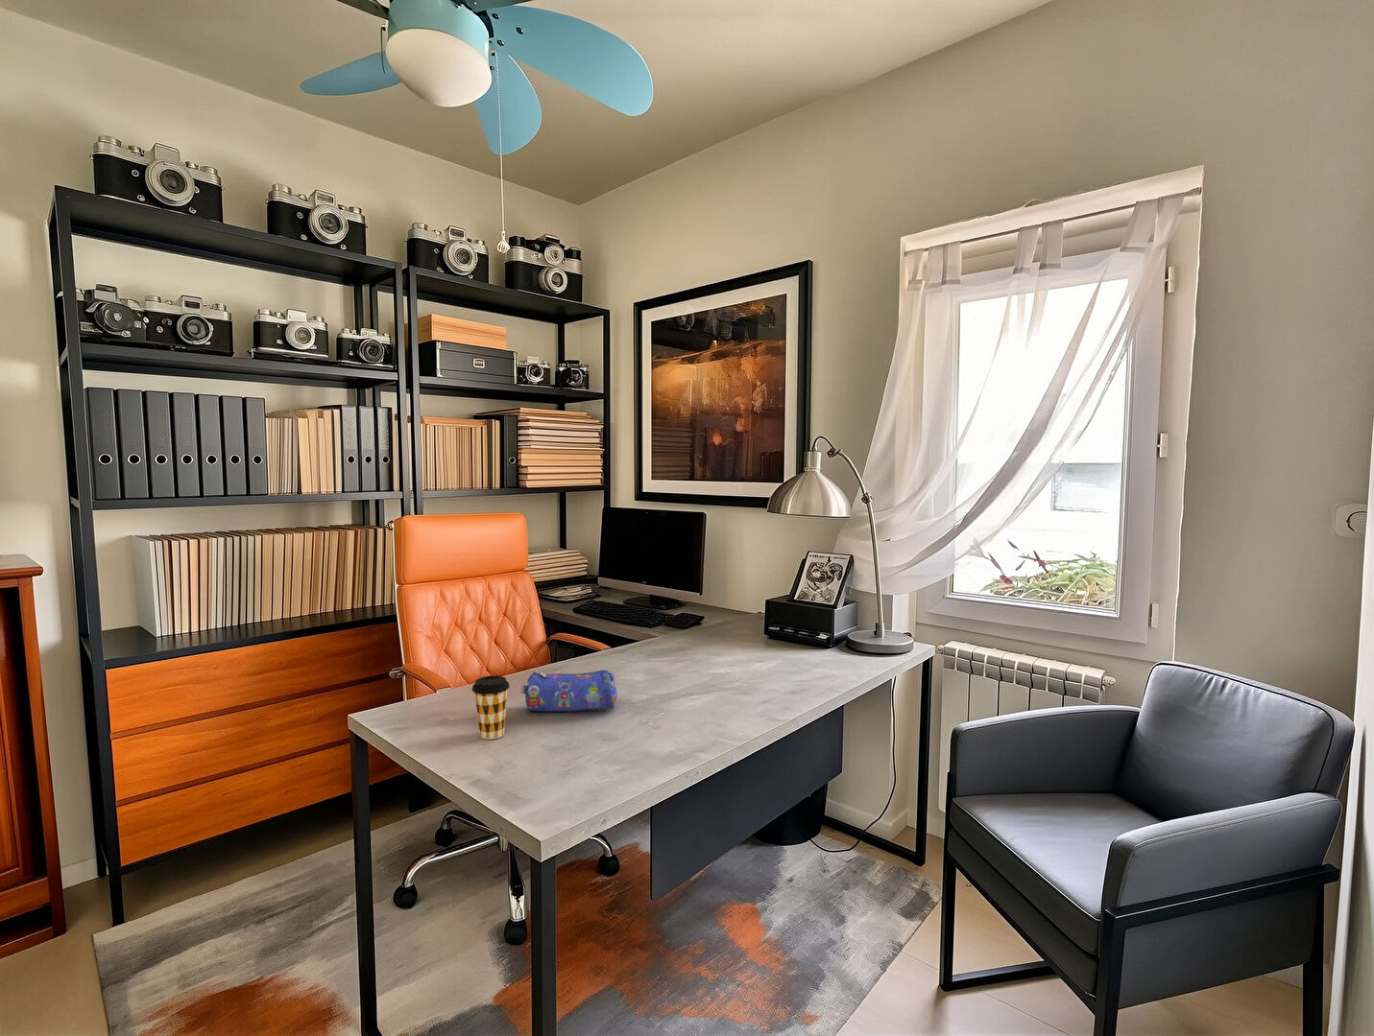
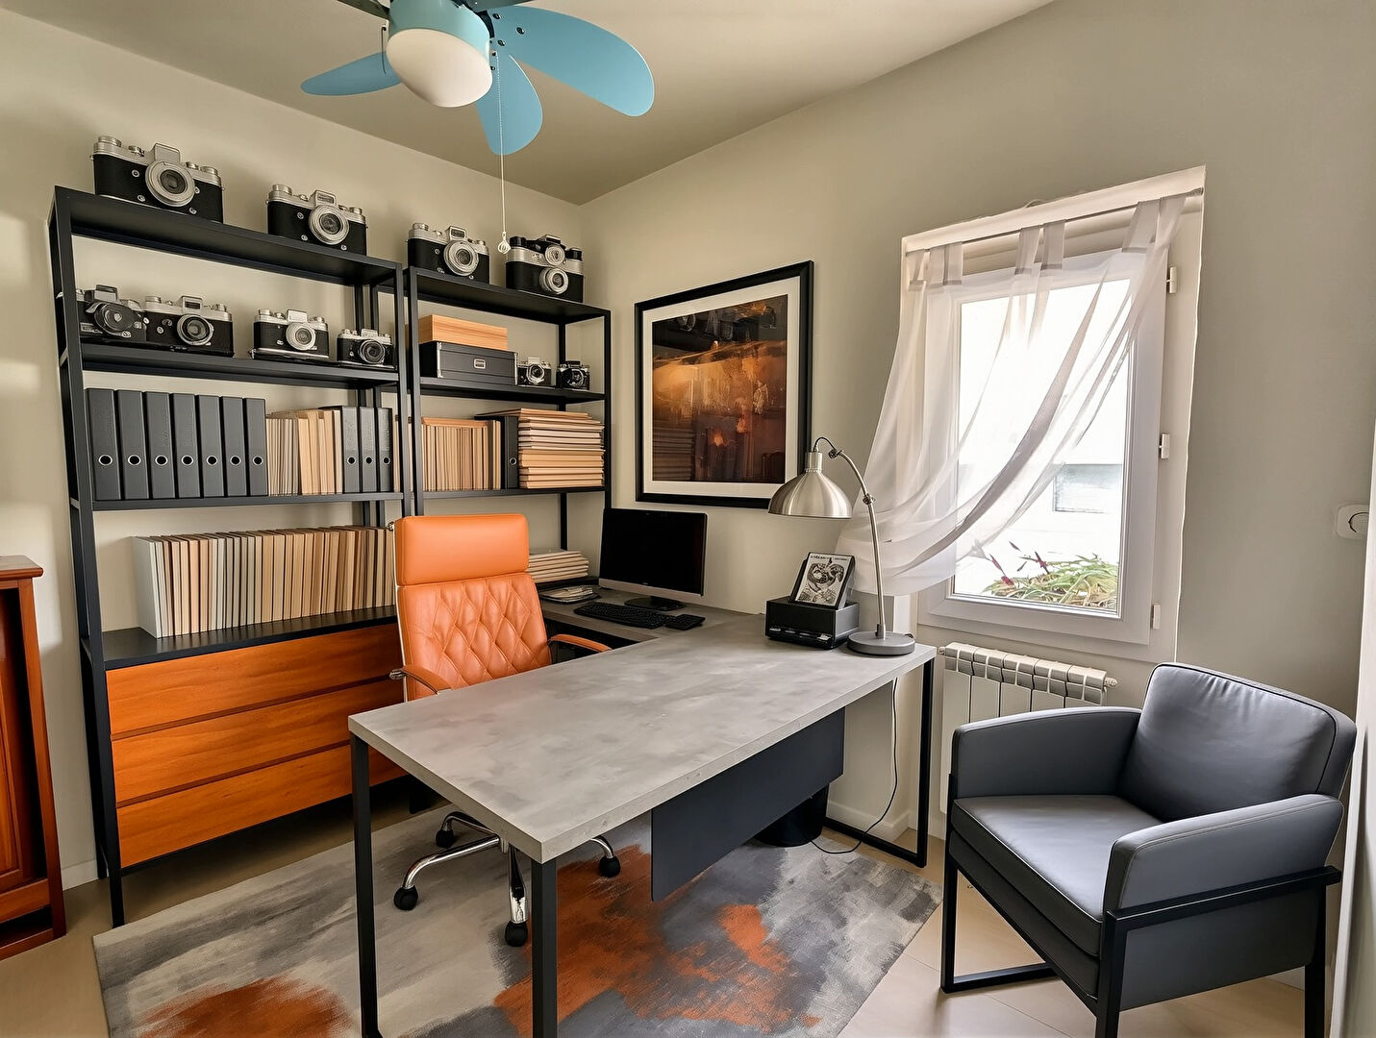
- coffee cup (491, 707)
- pencil case (571, 690)
